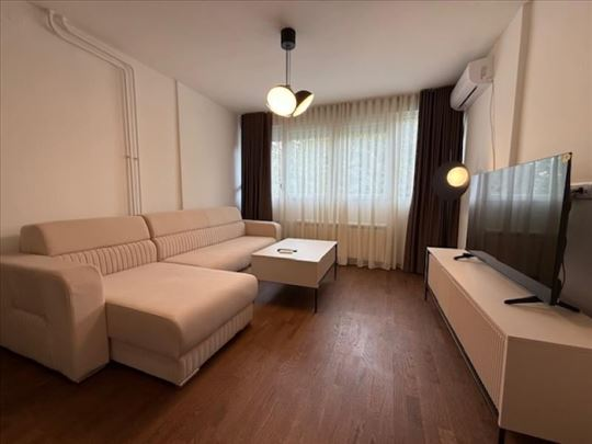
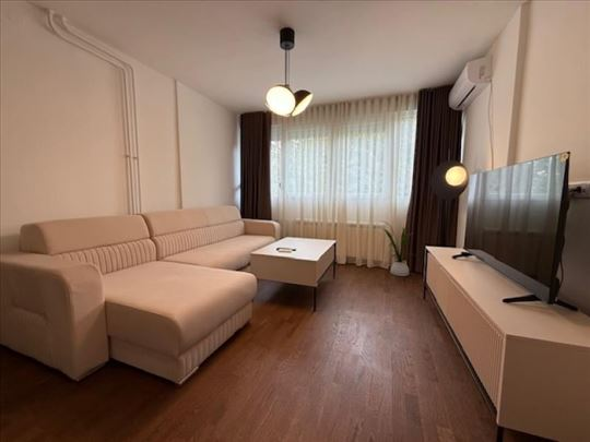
+ house plant (398, 247)
